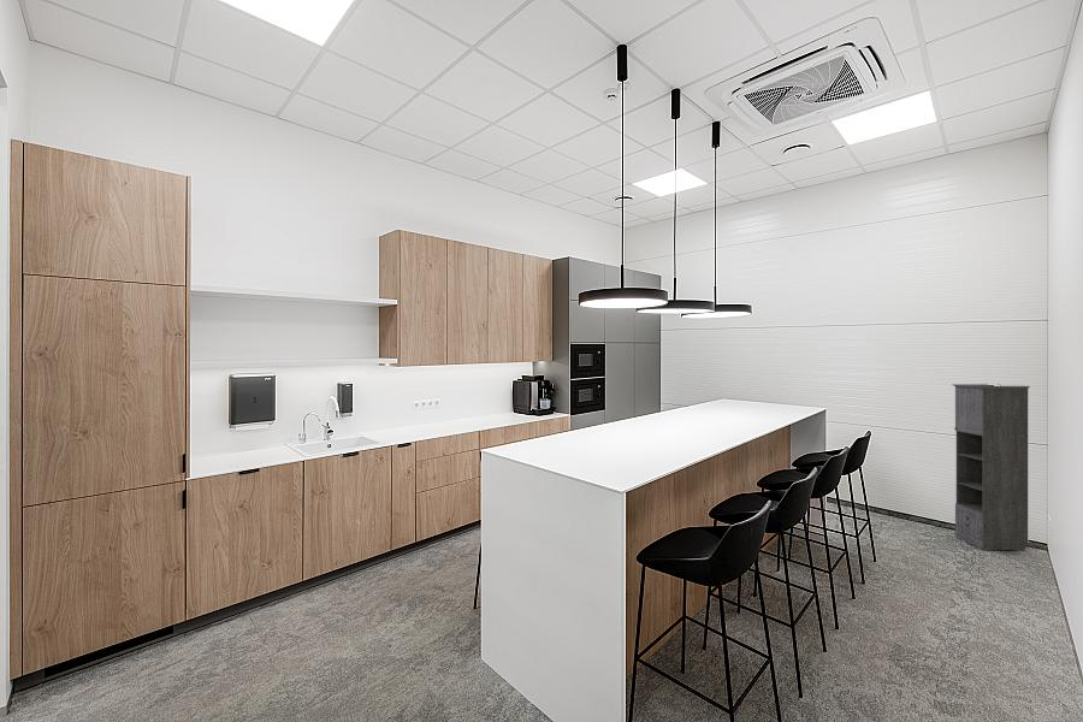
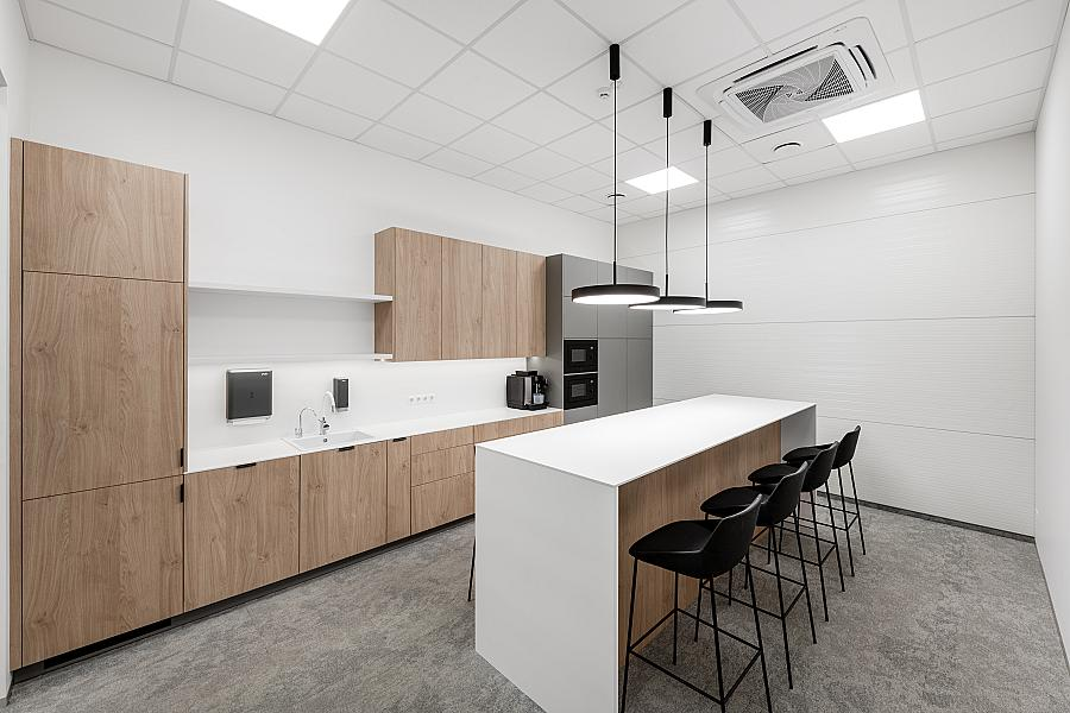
- storage cabinet (989, 463)
